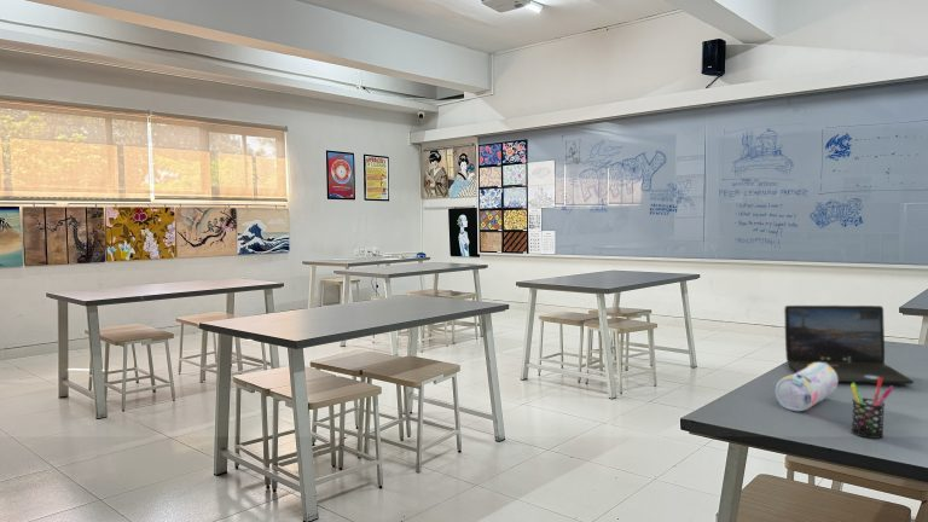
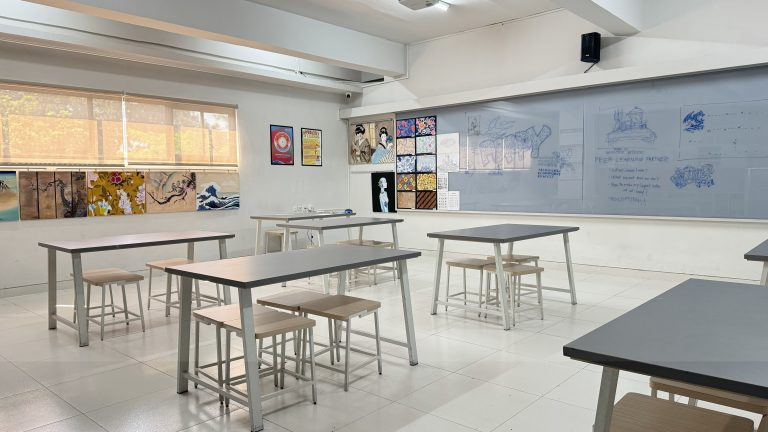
- pen holder (866, 405)
- pencil case (807, 384)
- laptop (845, 342)
